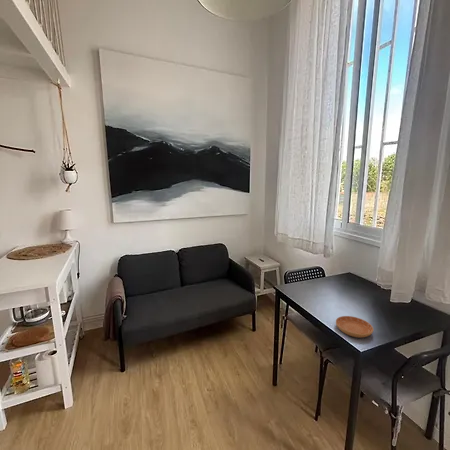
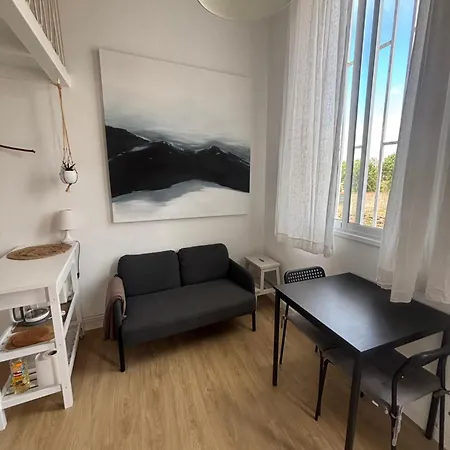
- saucer (353, 327)
